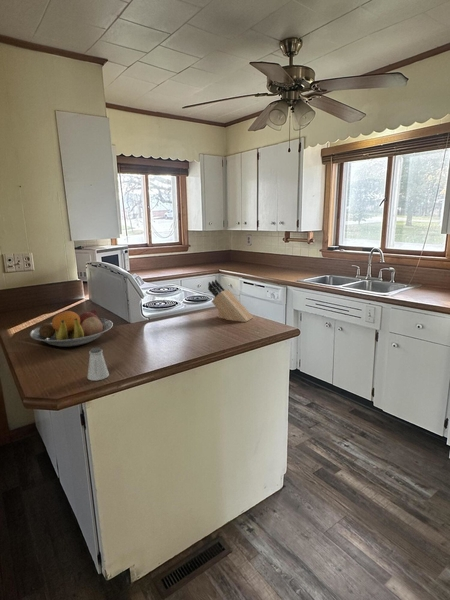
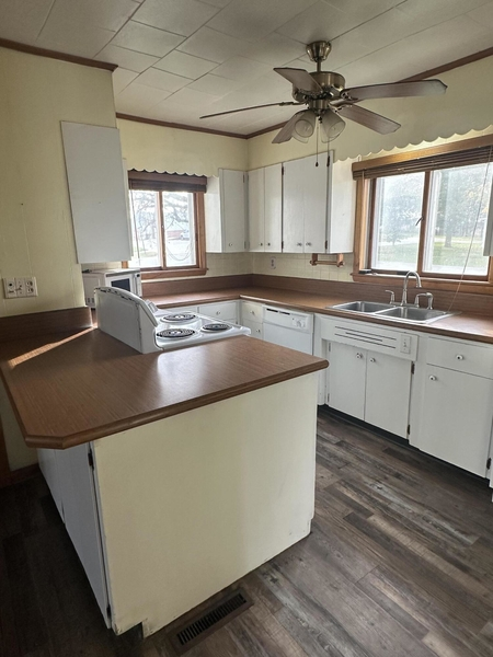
- knife block (229, 300)
- fruit bowl (72, 325)
- saltshaker (97, 362)
